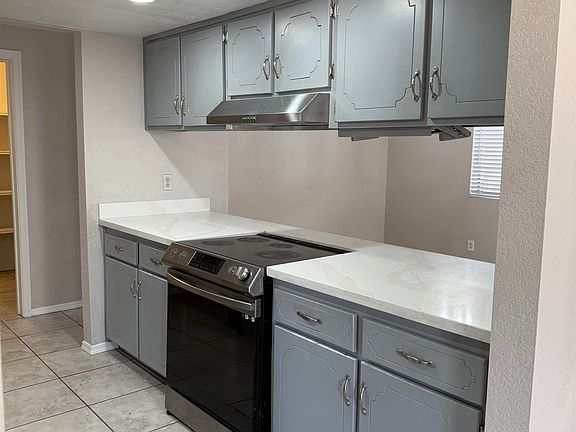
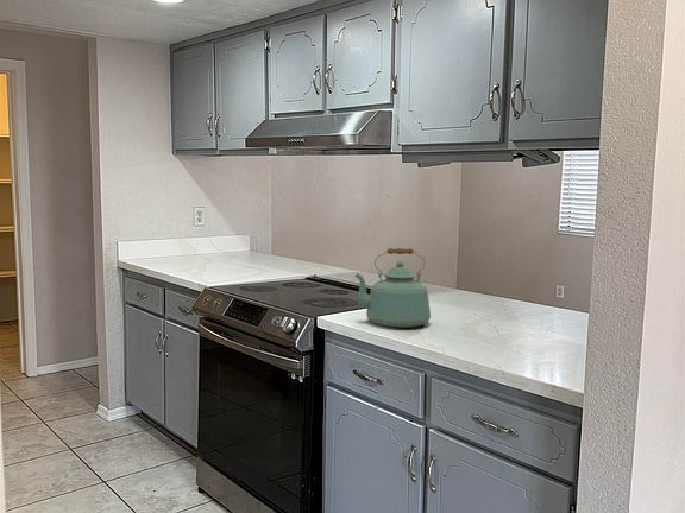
+ kettle (392, 285)
